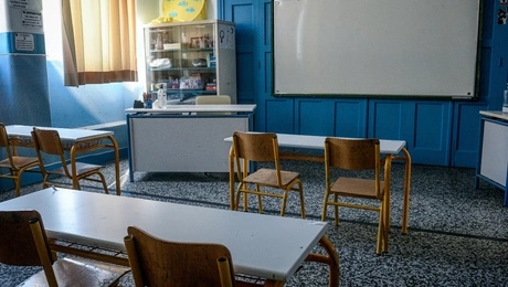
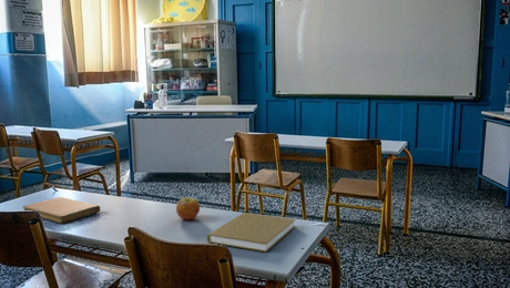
+ apple (187, 208)
+ book (253, 229)
+ notebook (61, 208)
